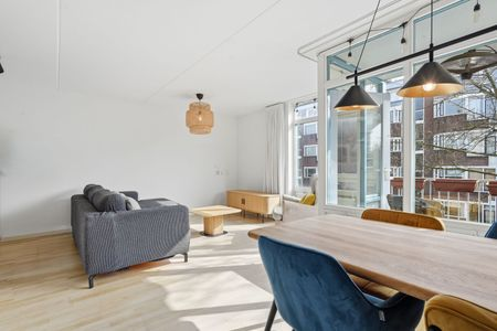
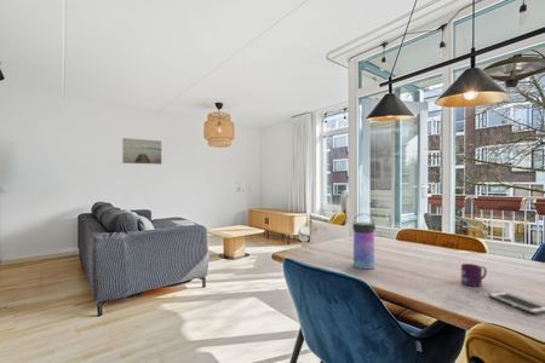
+ water bottle (363, 240)
+ cell phone (517, 301)
+ wall art (142, 151)
+ mug (475, 273)
